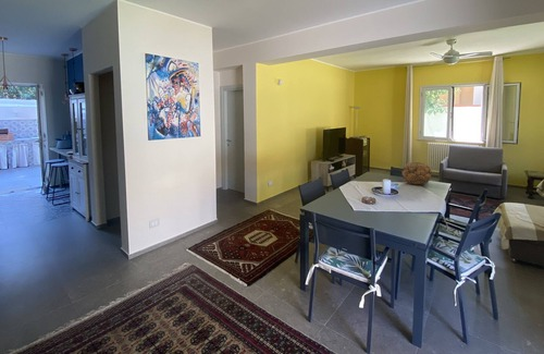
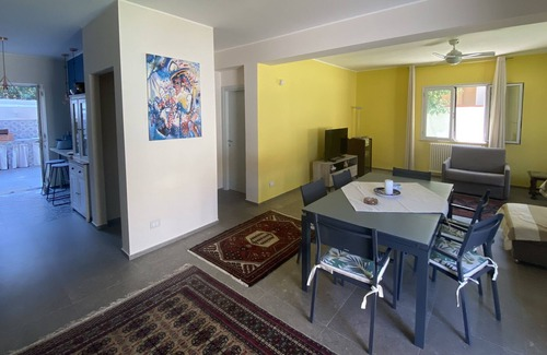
- decorative bowl (416, 173)
